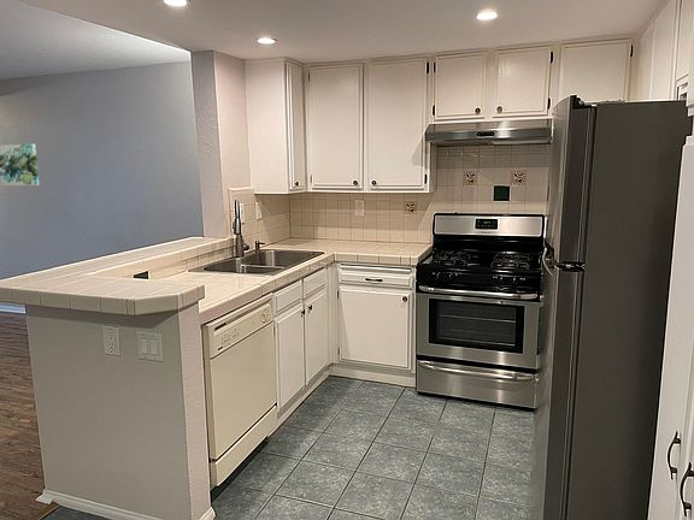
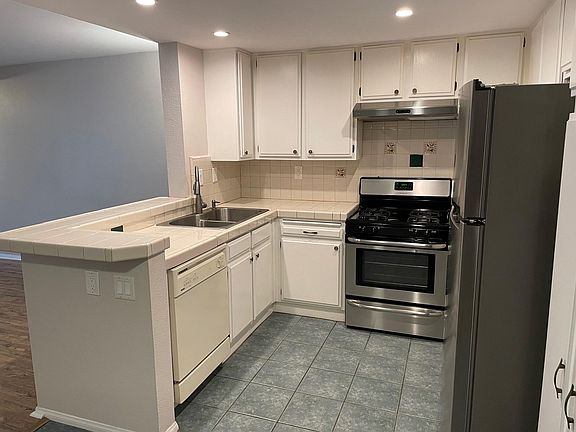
- wall art (18, 165)
